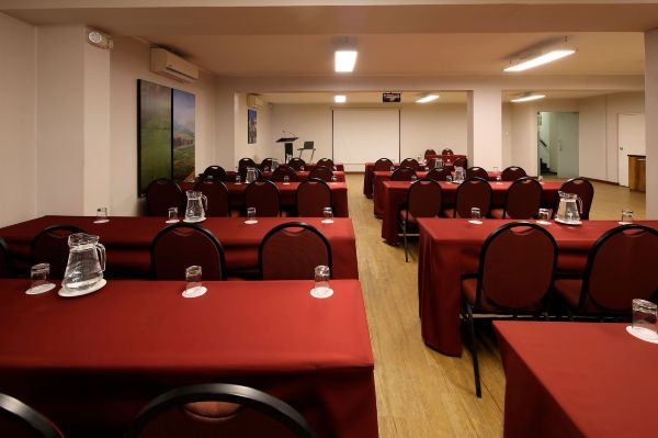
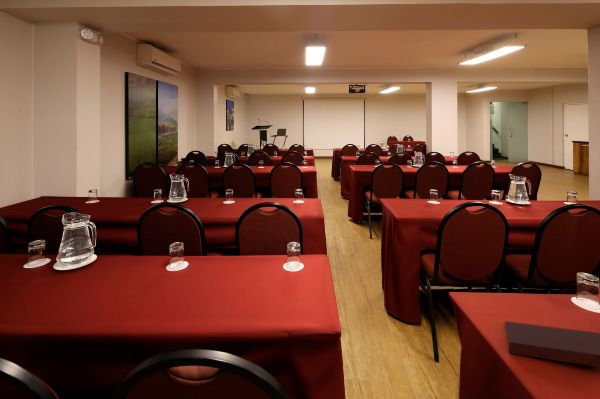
+ notebook (556, 342)
